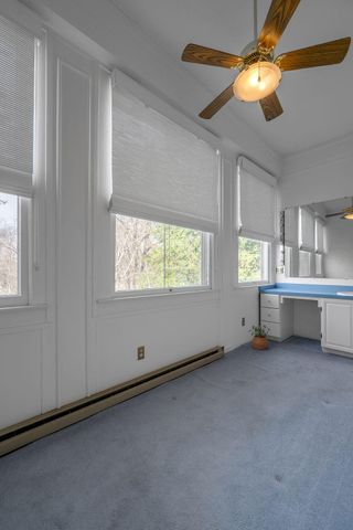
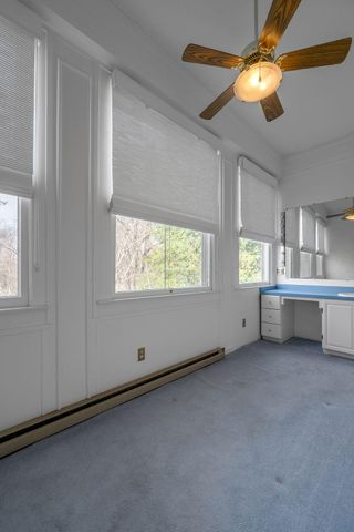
- potted plant (257, 336)
